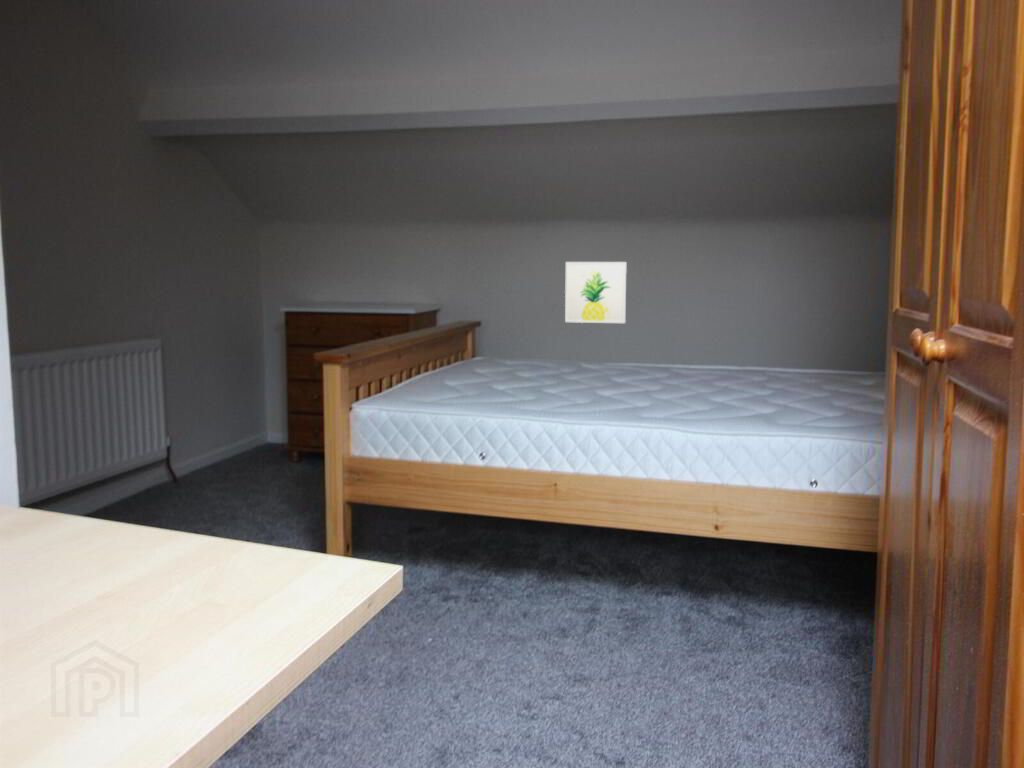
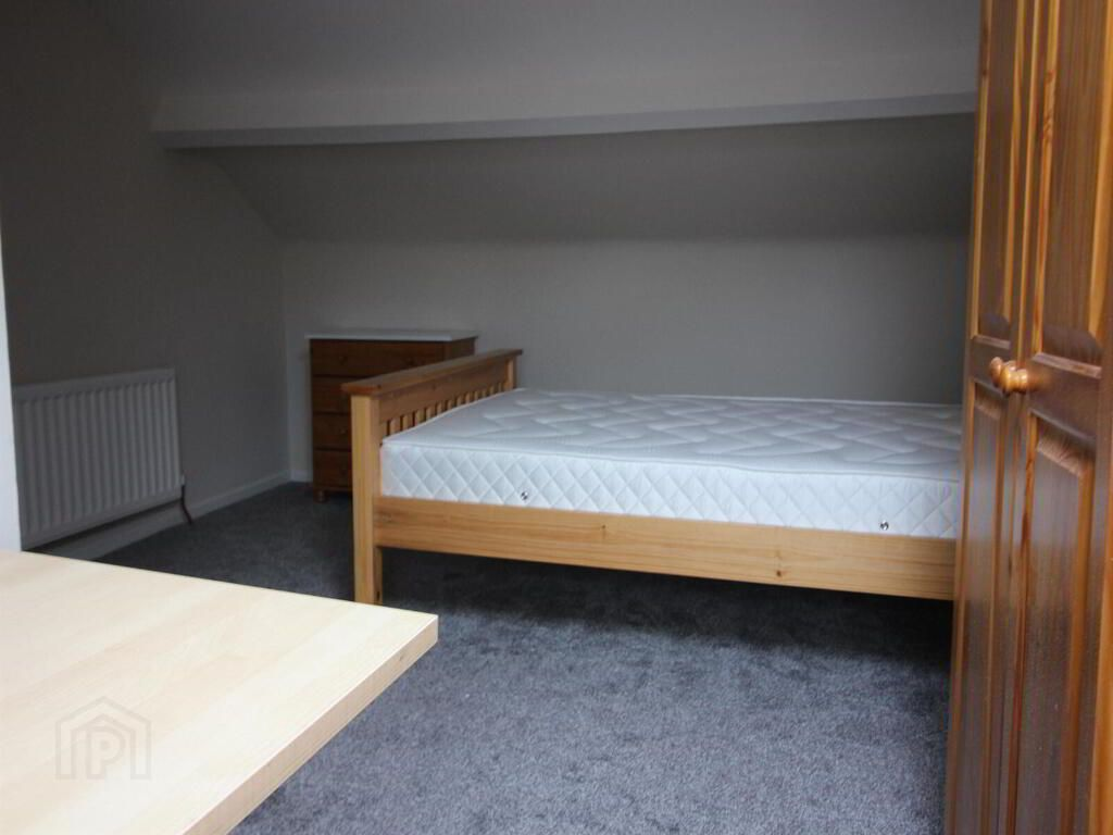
- wall art (595, 292)
